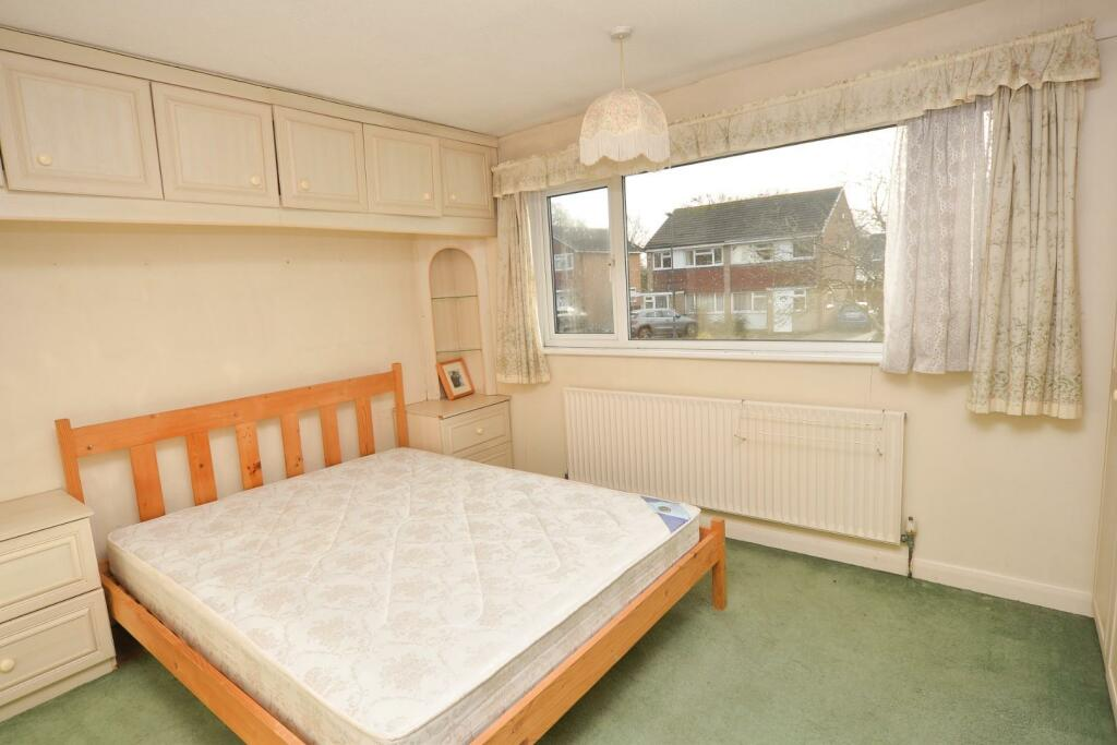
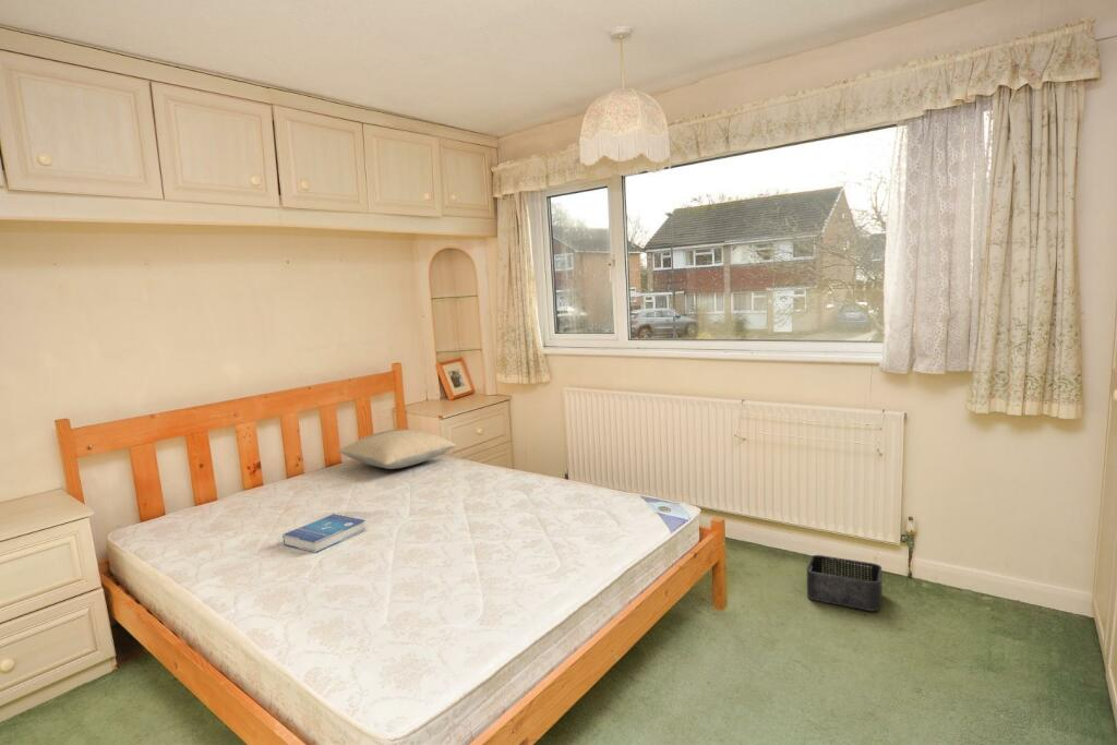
+ book (325, 531)
+ pillow (397, 447)
+ storage bin (843, 581)
